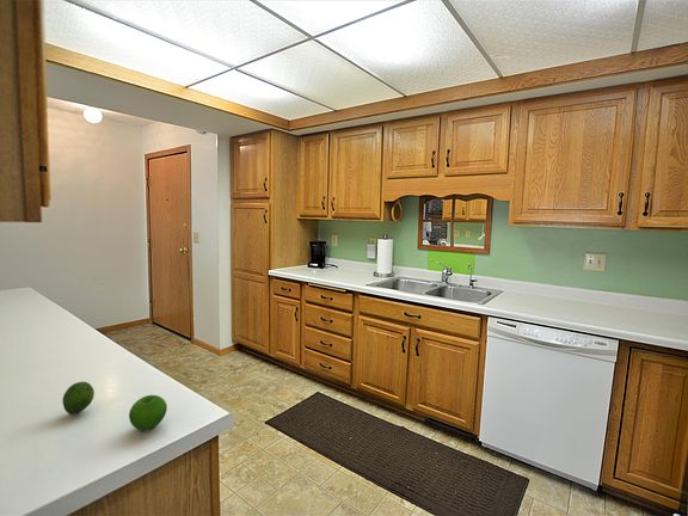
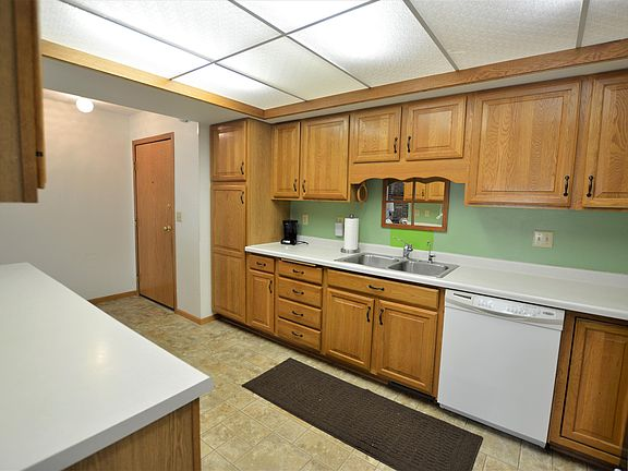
- apple (148, 412)
- fruit (78, 398)
